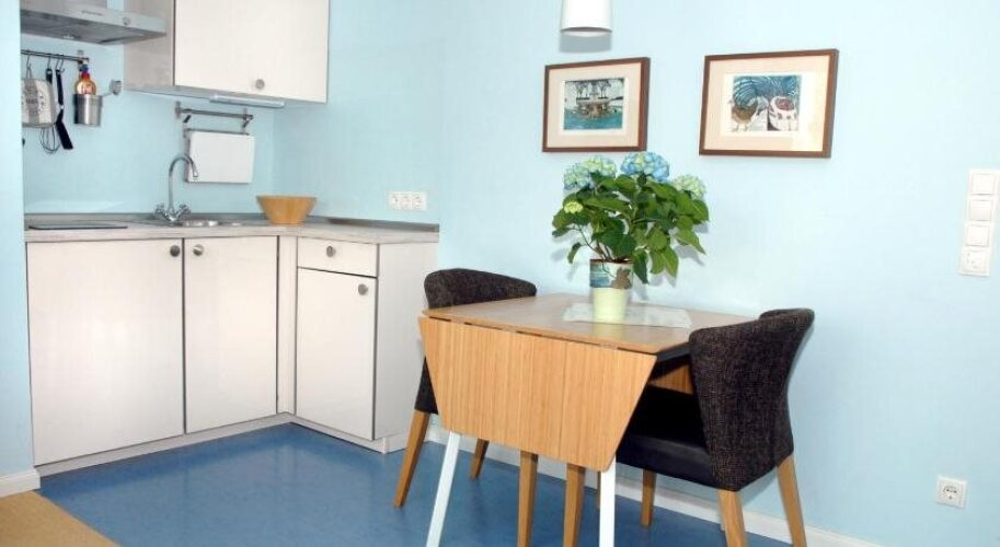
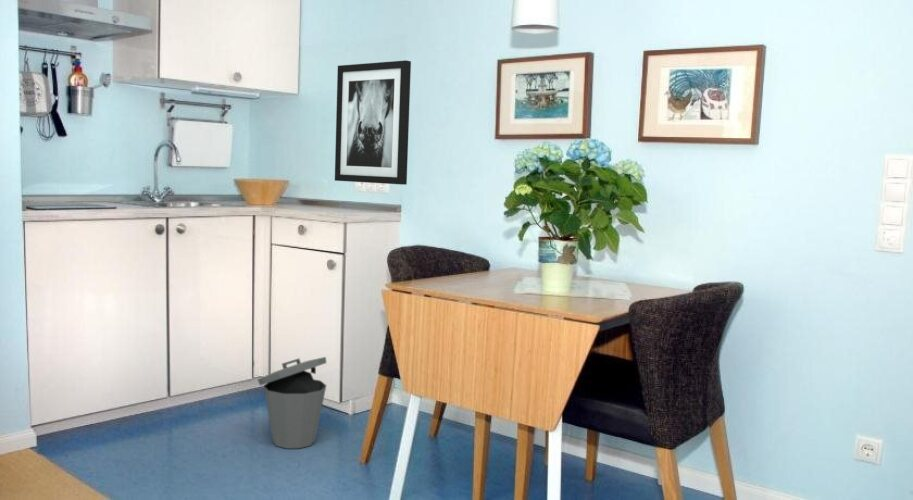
+ wall art (371, 123)
+ trash can (292, 398)
